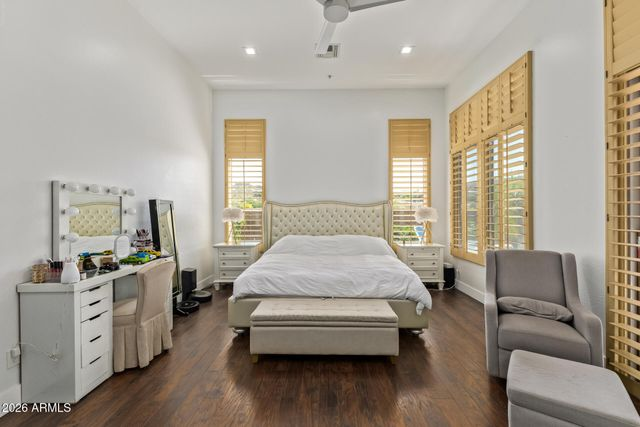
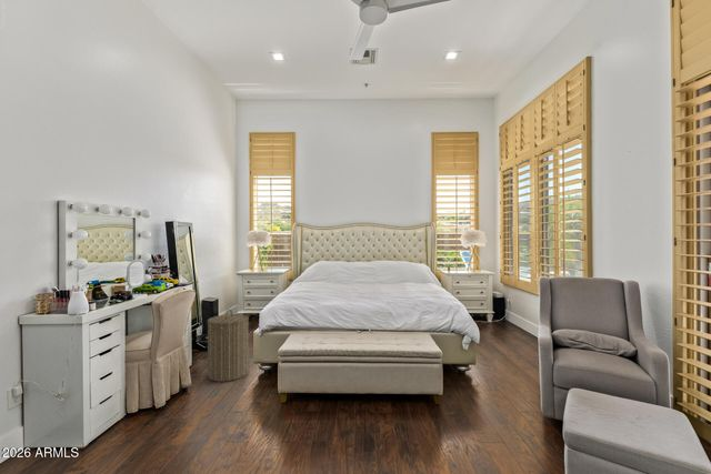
+ laundry hamper (228, 341)
